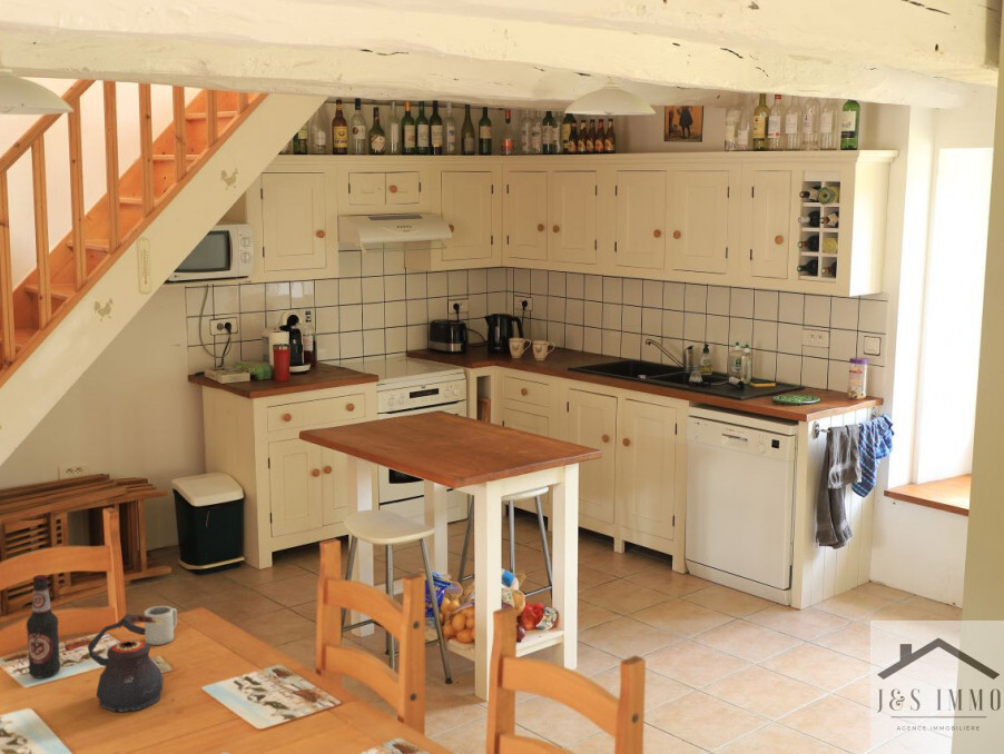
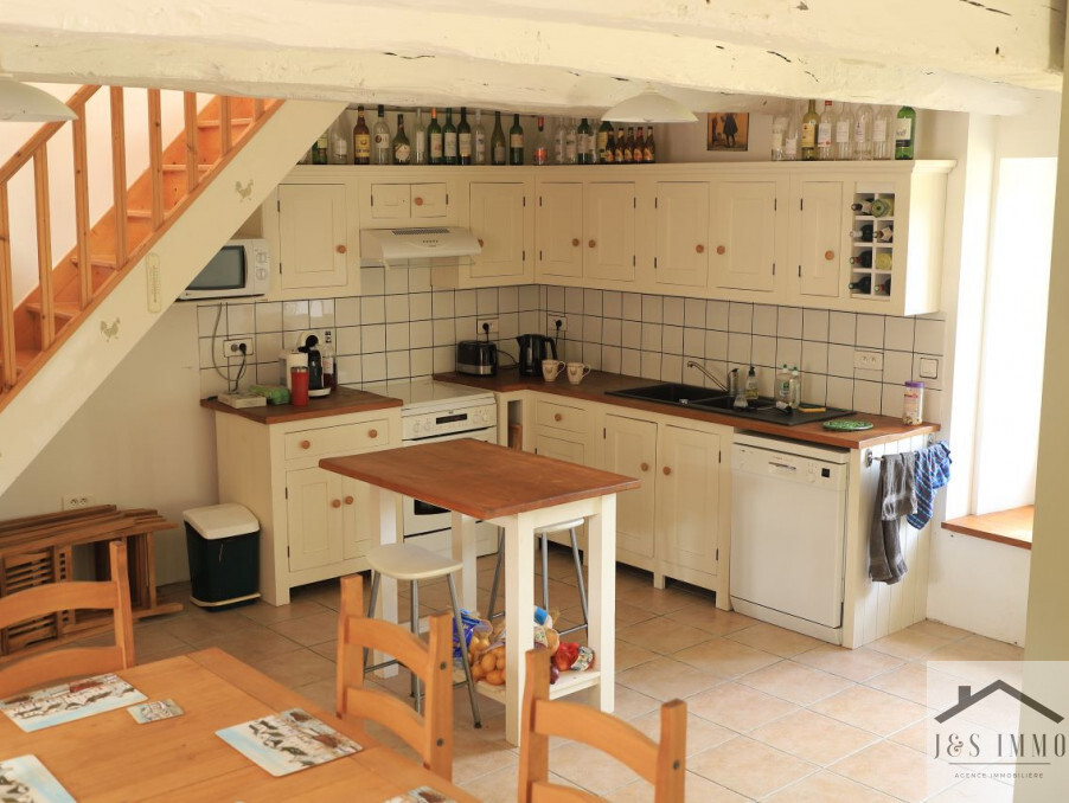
- cup (163, 623)
- bottle (42, 625)
- teapot (126, 658)
